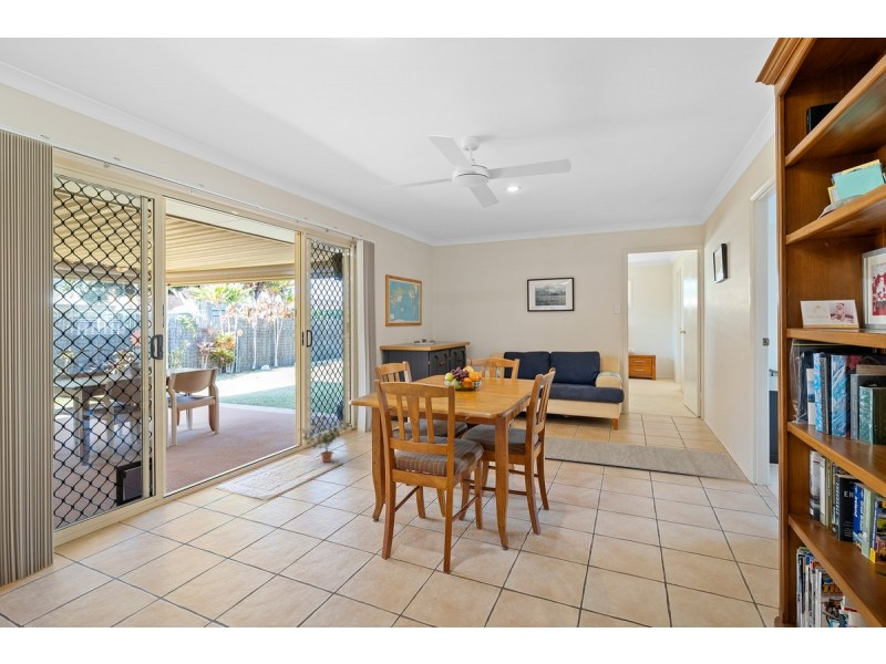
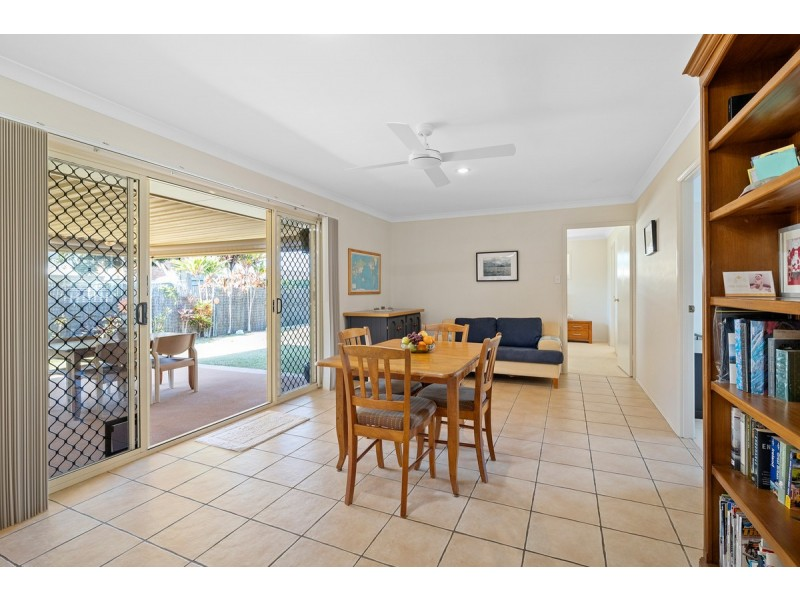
- rug (580, 449)
- potted plant (326, 438)
